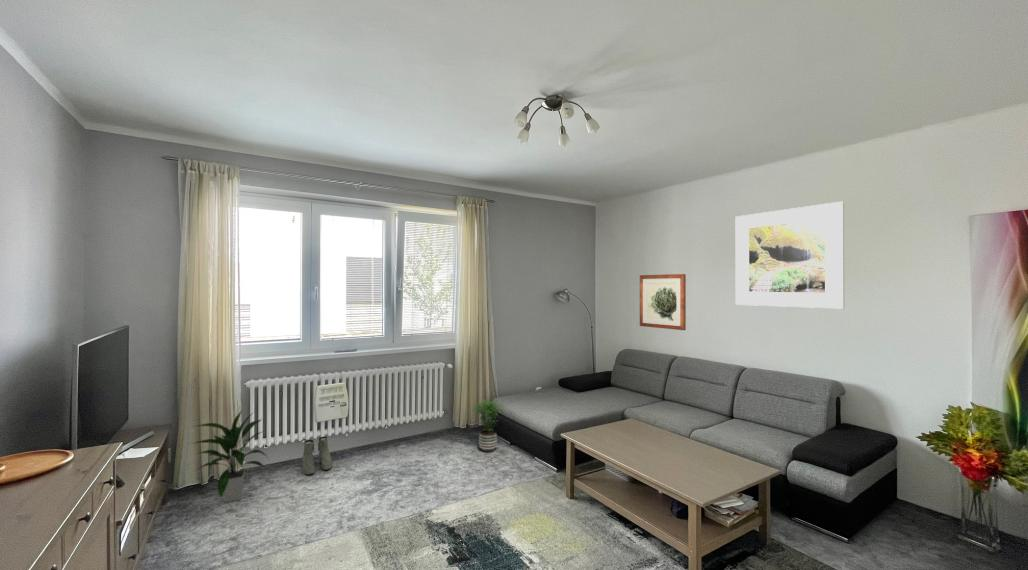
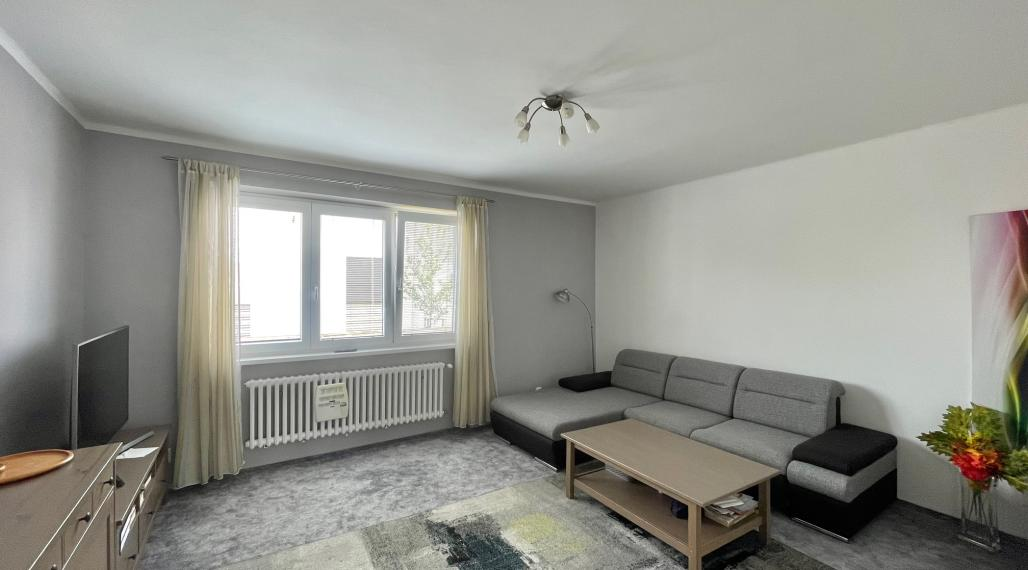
- boots (318, 452)
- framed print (784, 258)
- wall art (661, 301)
- indoor plant (231, 455)
- potted plant (487, 424)
